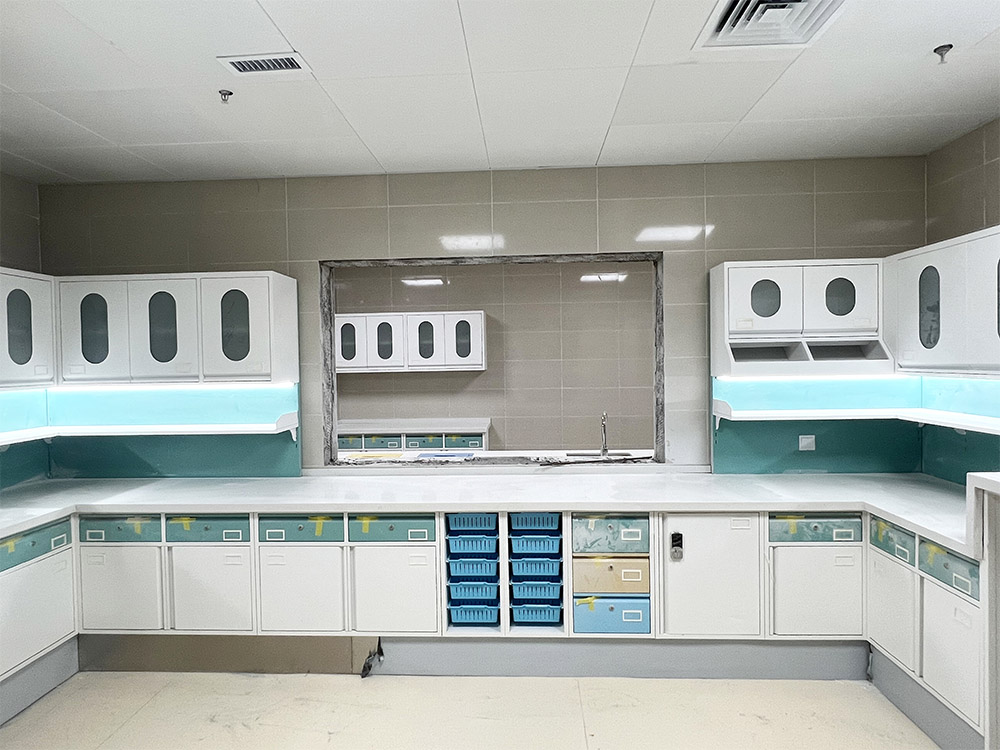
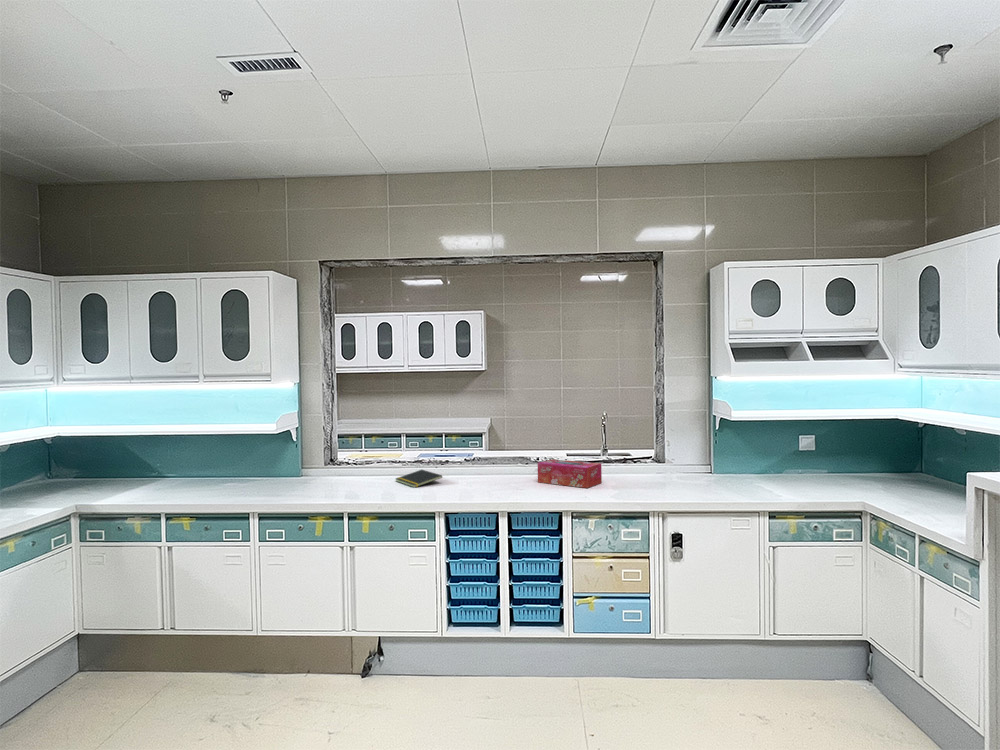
+ tissue box (569, 472)
+ notepad (418, 478)
